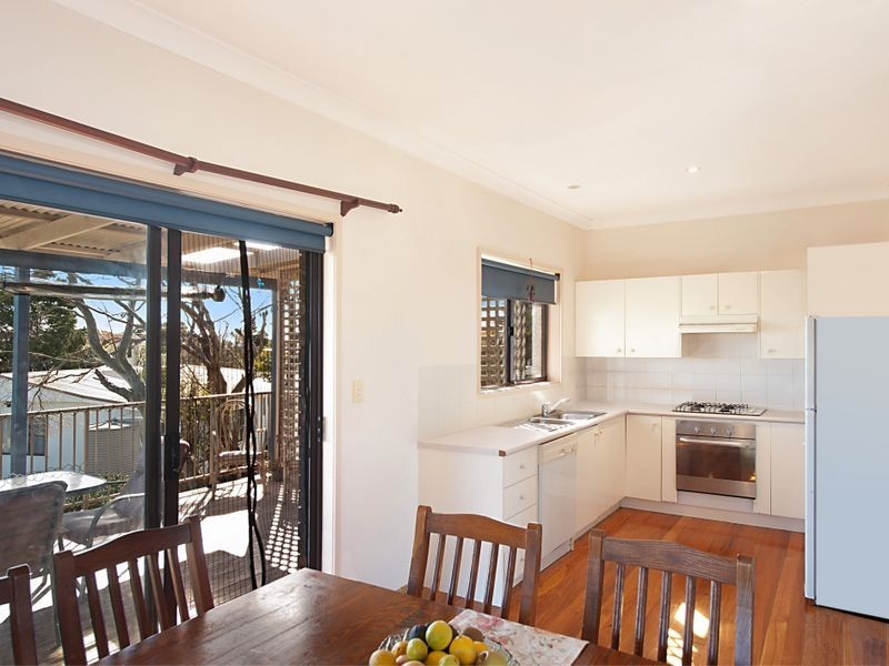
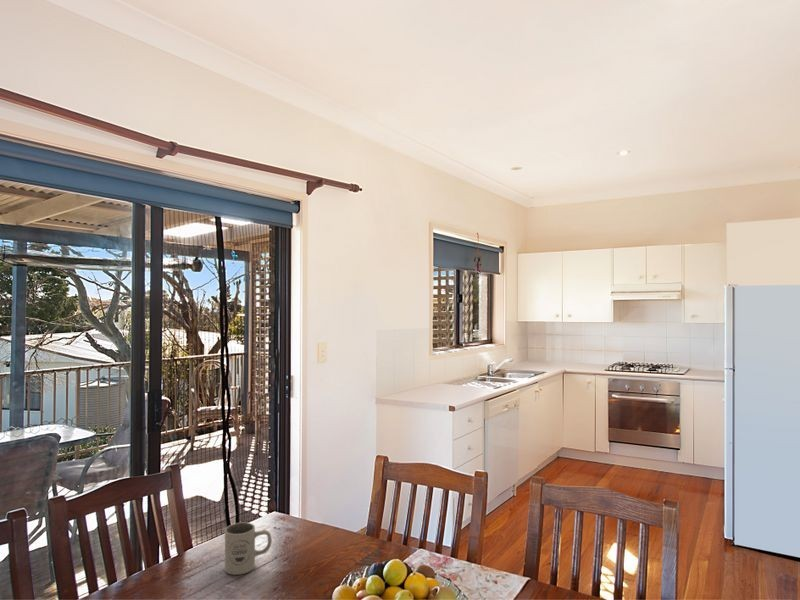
+ mug (248, 546)
